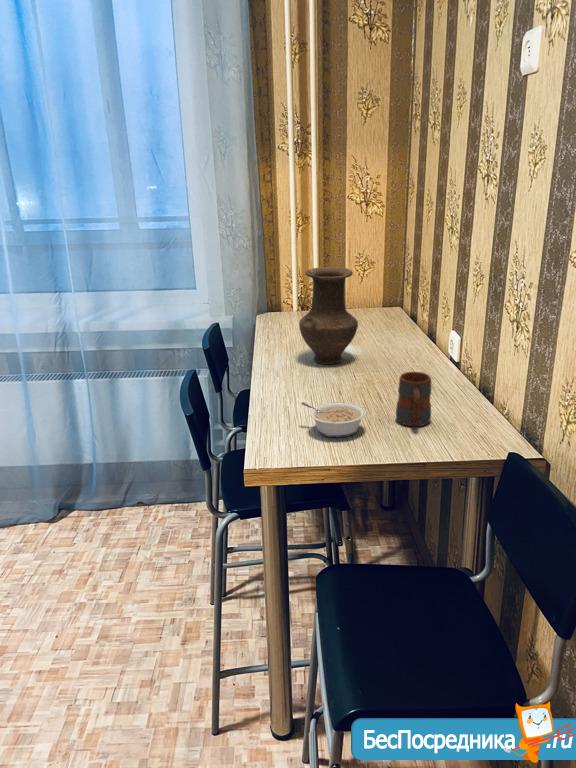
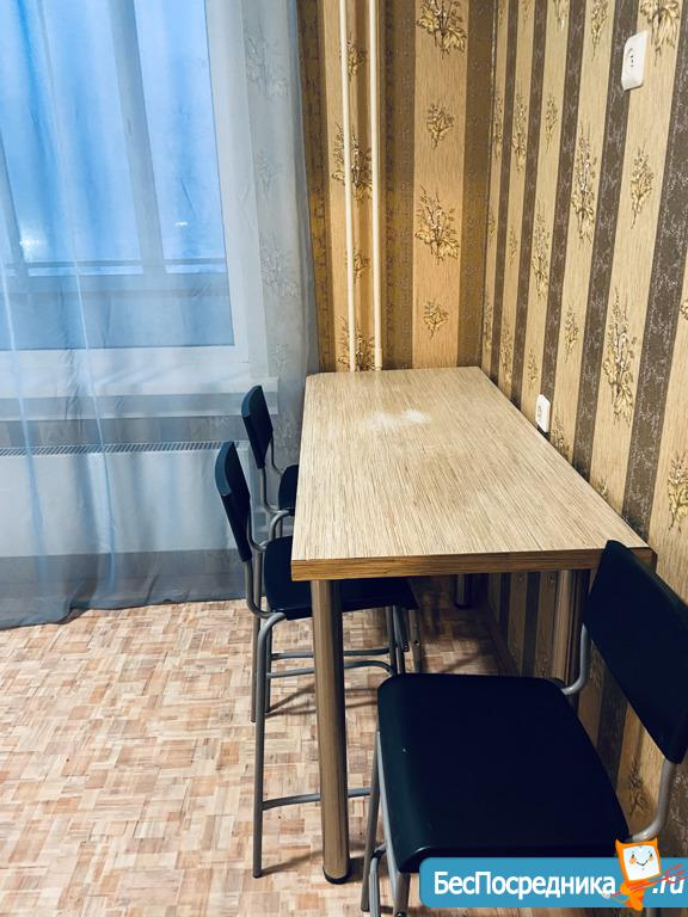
- vase (328, 316)
- legume (335, 419)
- mug (414, 401)
